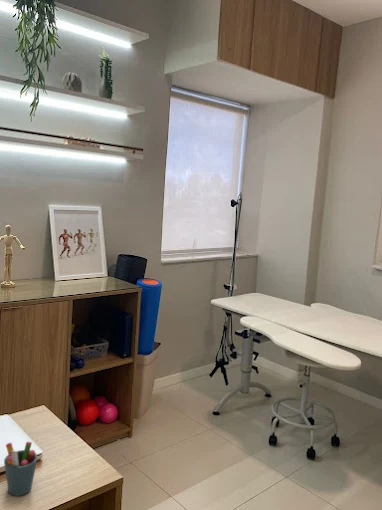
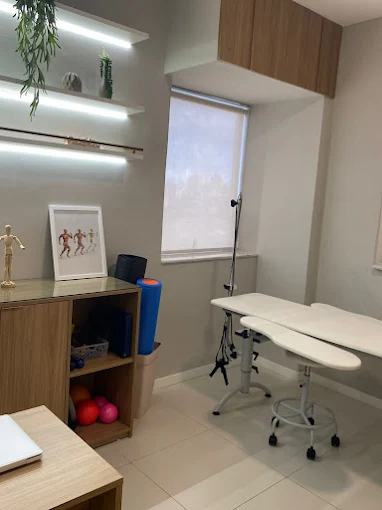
- pen holder (20, 465)
